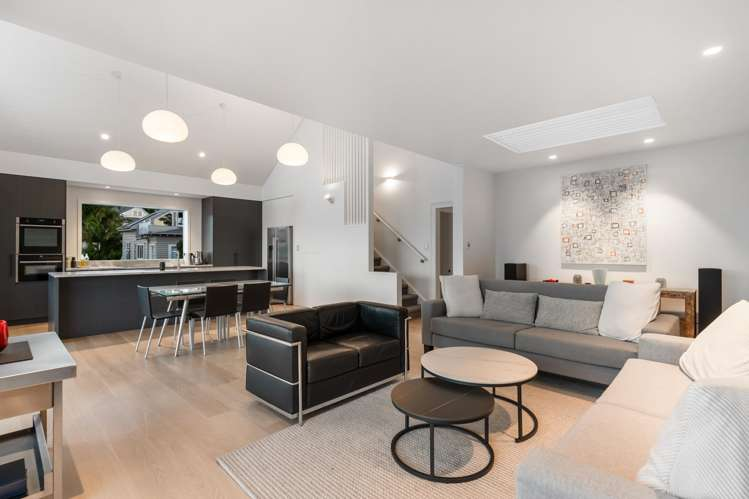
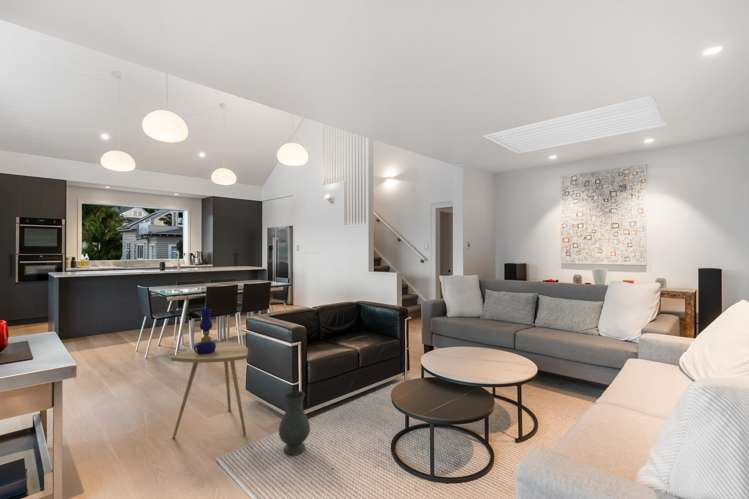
+ vase (294, 422)
+ side table (226, 387)
+ oil lamp (203, 331)
